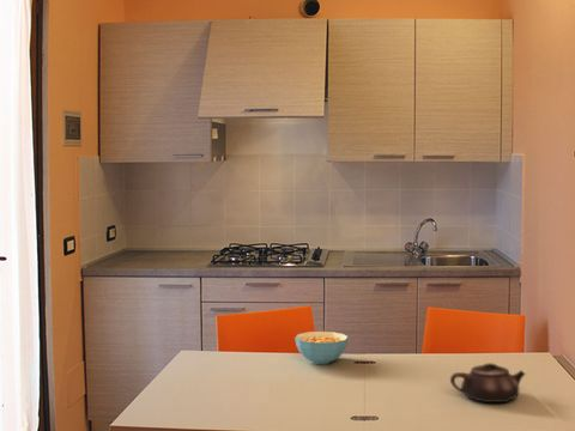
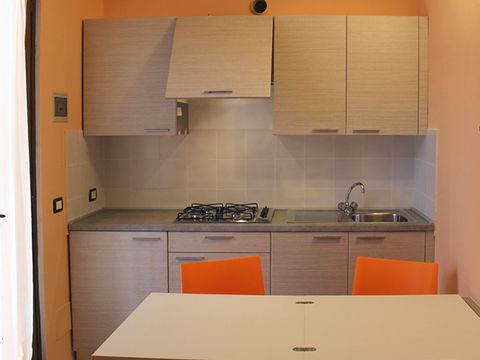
- cereal bowl (321, 350)
- teapot (488, 380)
